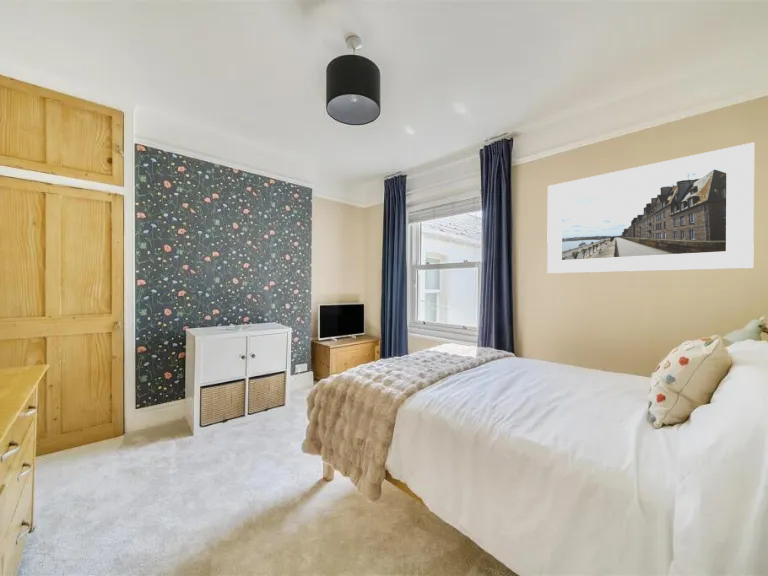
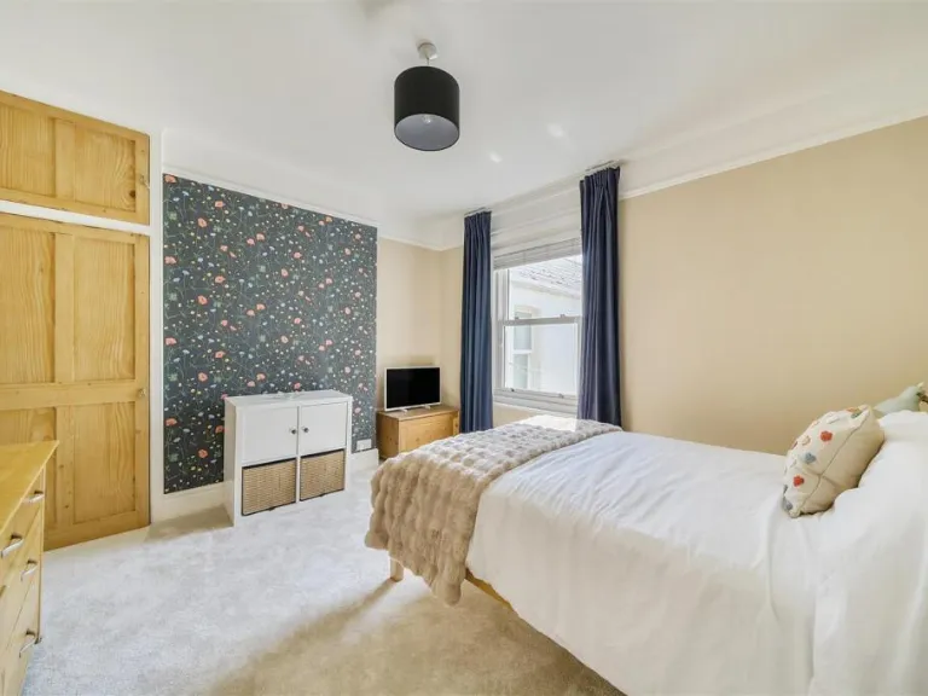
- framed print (632, 219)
